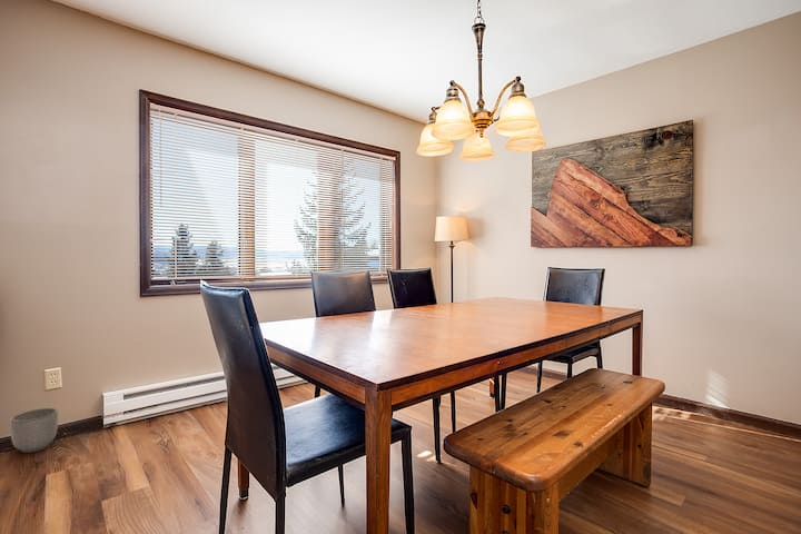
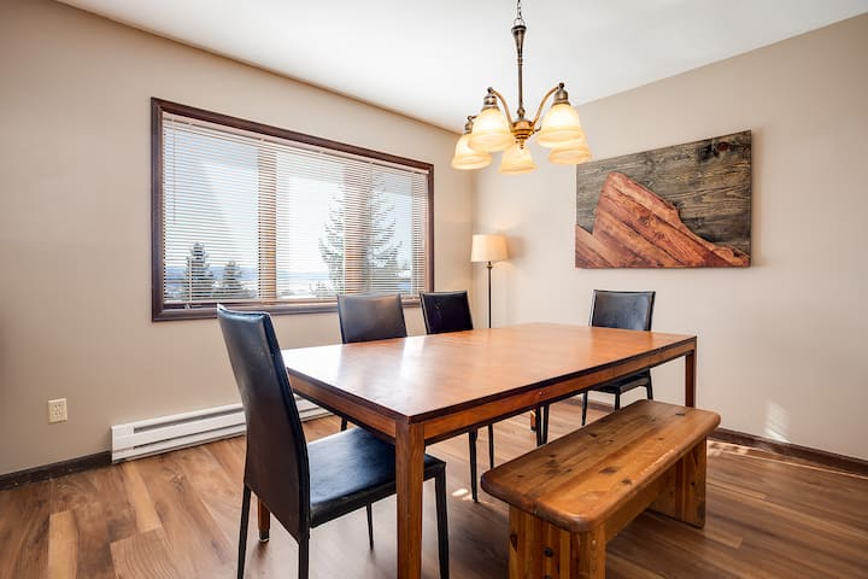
- planter (34, 431)
